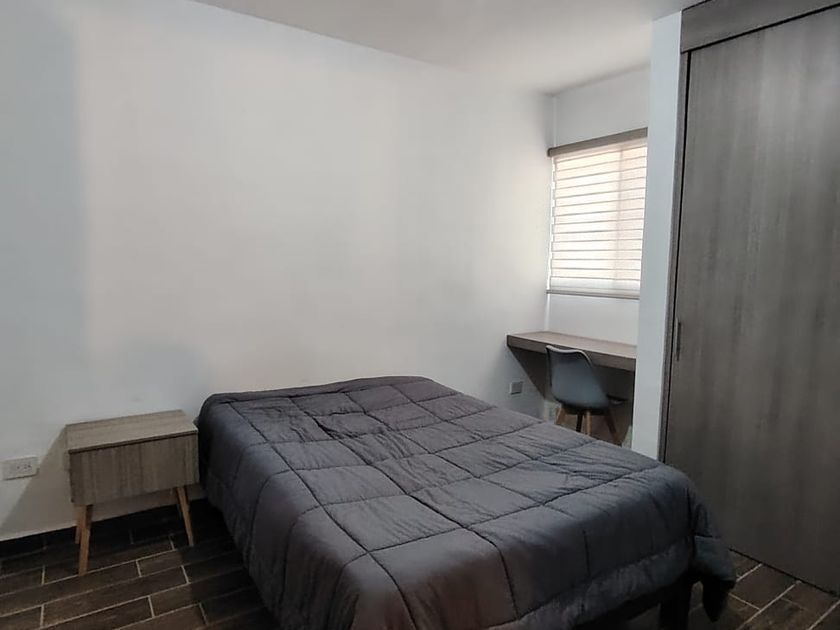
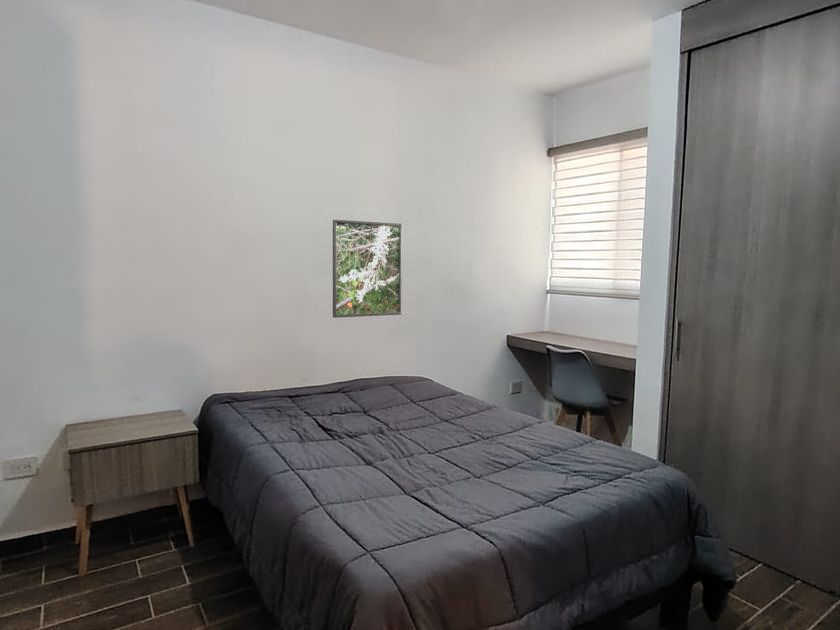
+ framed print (368, 269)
